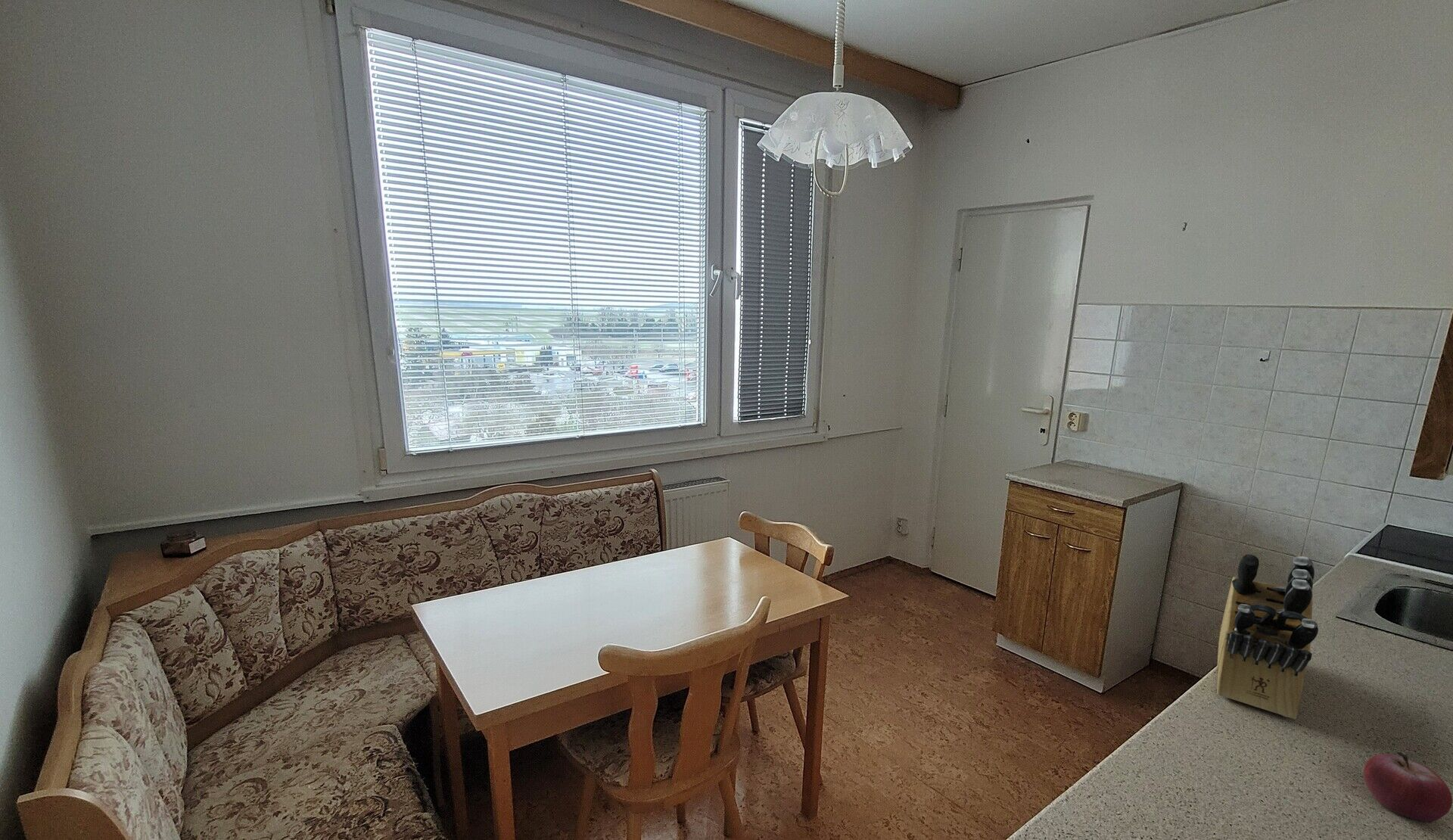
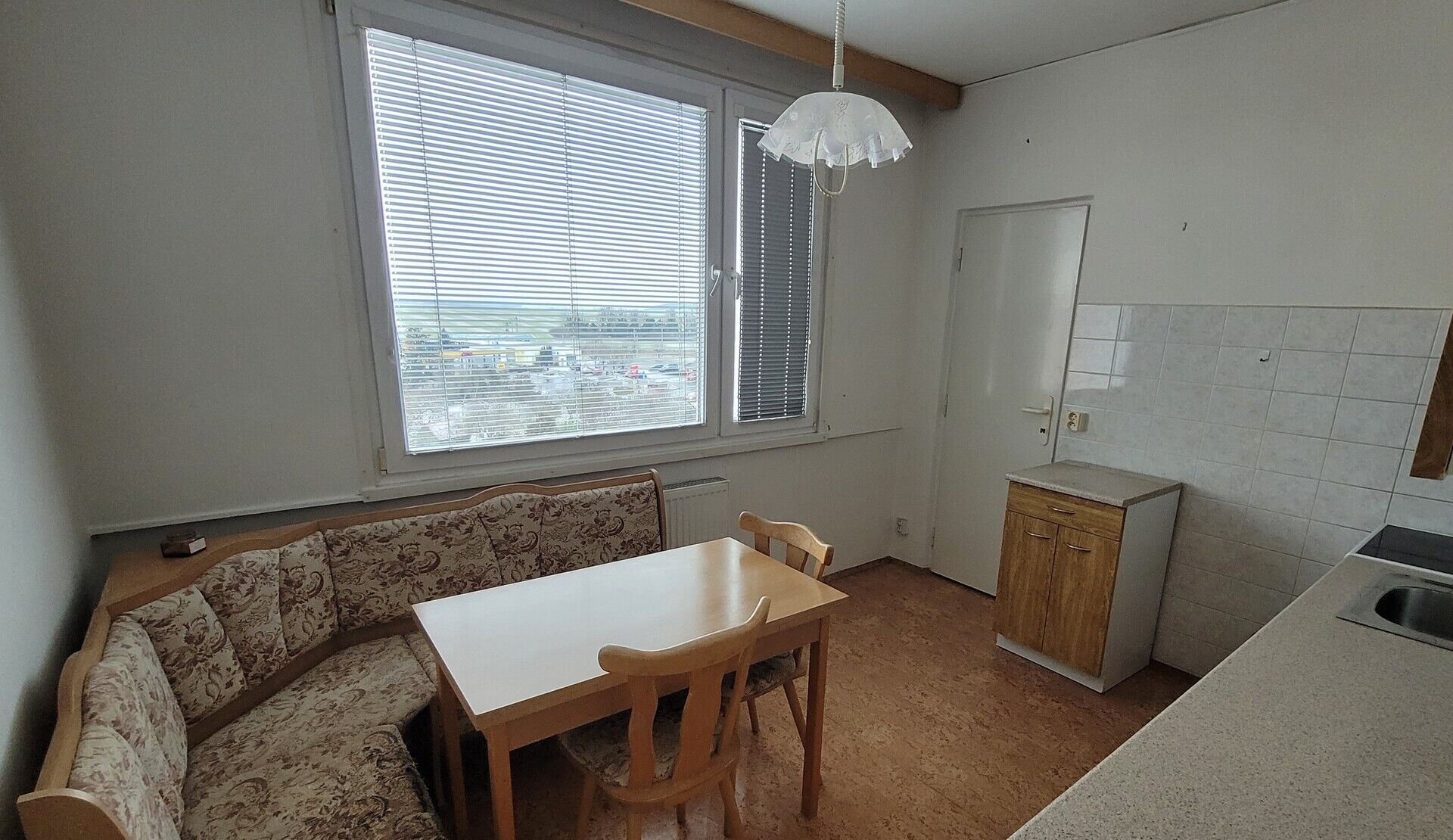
- fruit (1407, 781)
- knife block (1266, 614)
